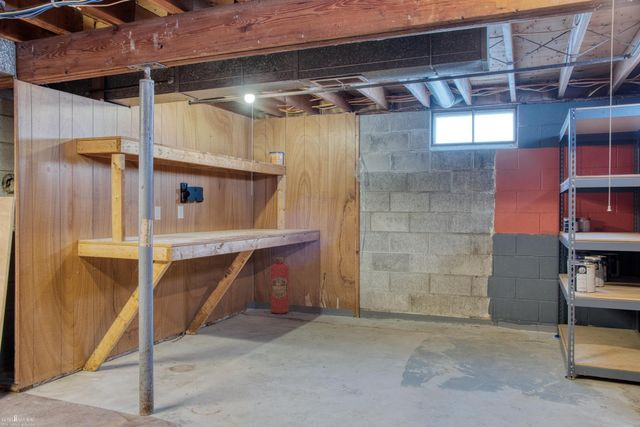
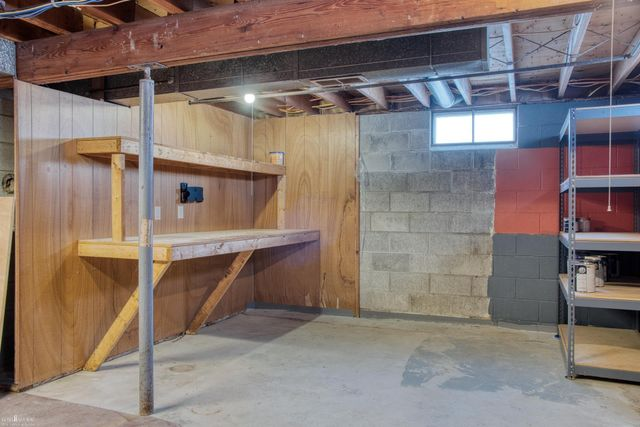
- fire extinguisher (279, 284)
